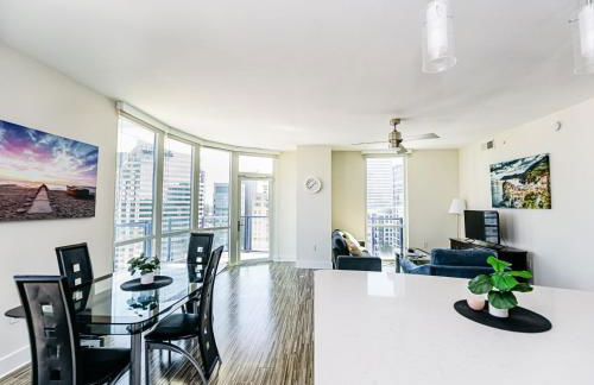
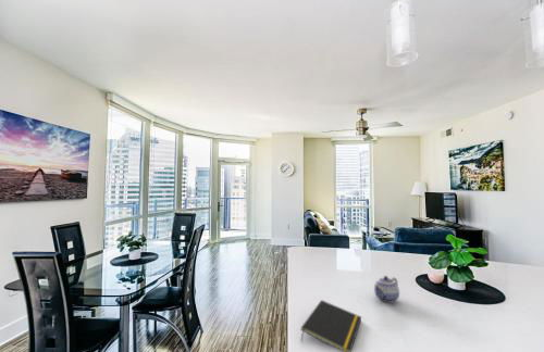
+ teapot (386, 287)
+ notepad (333, 323)
